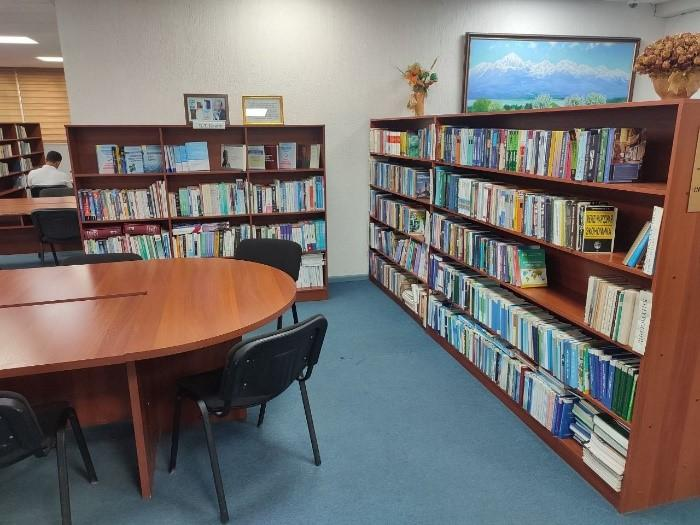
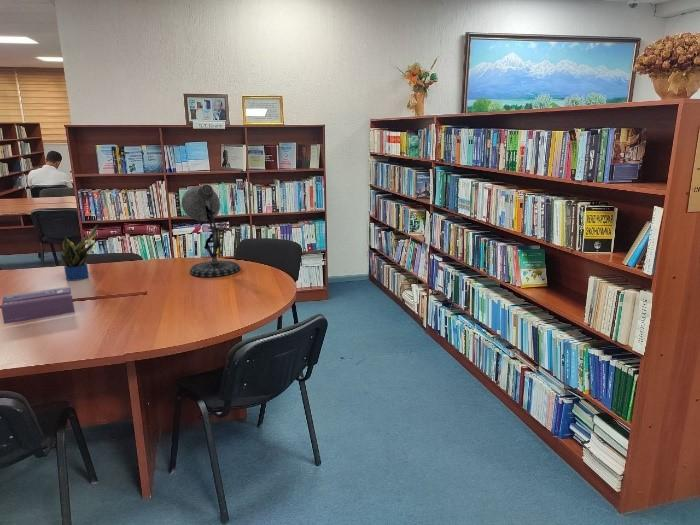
+ desk lamp (209, 227)
+ tissue box (39, 304)
+ potted plant (80, 251)
